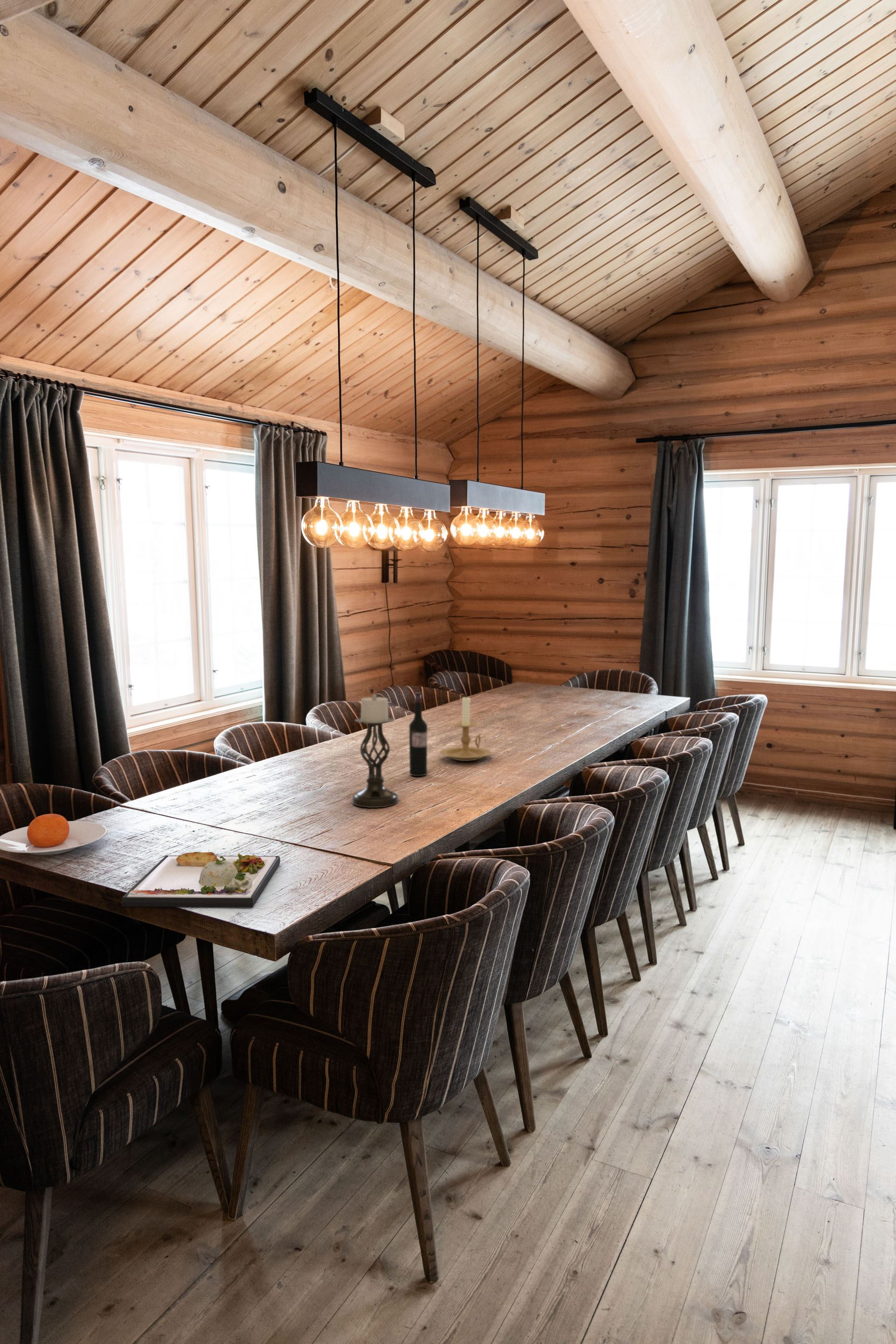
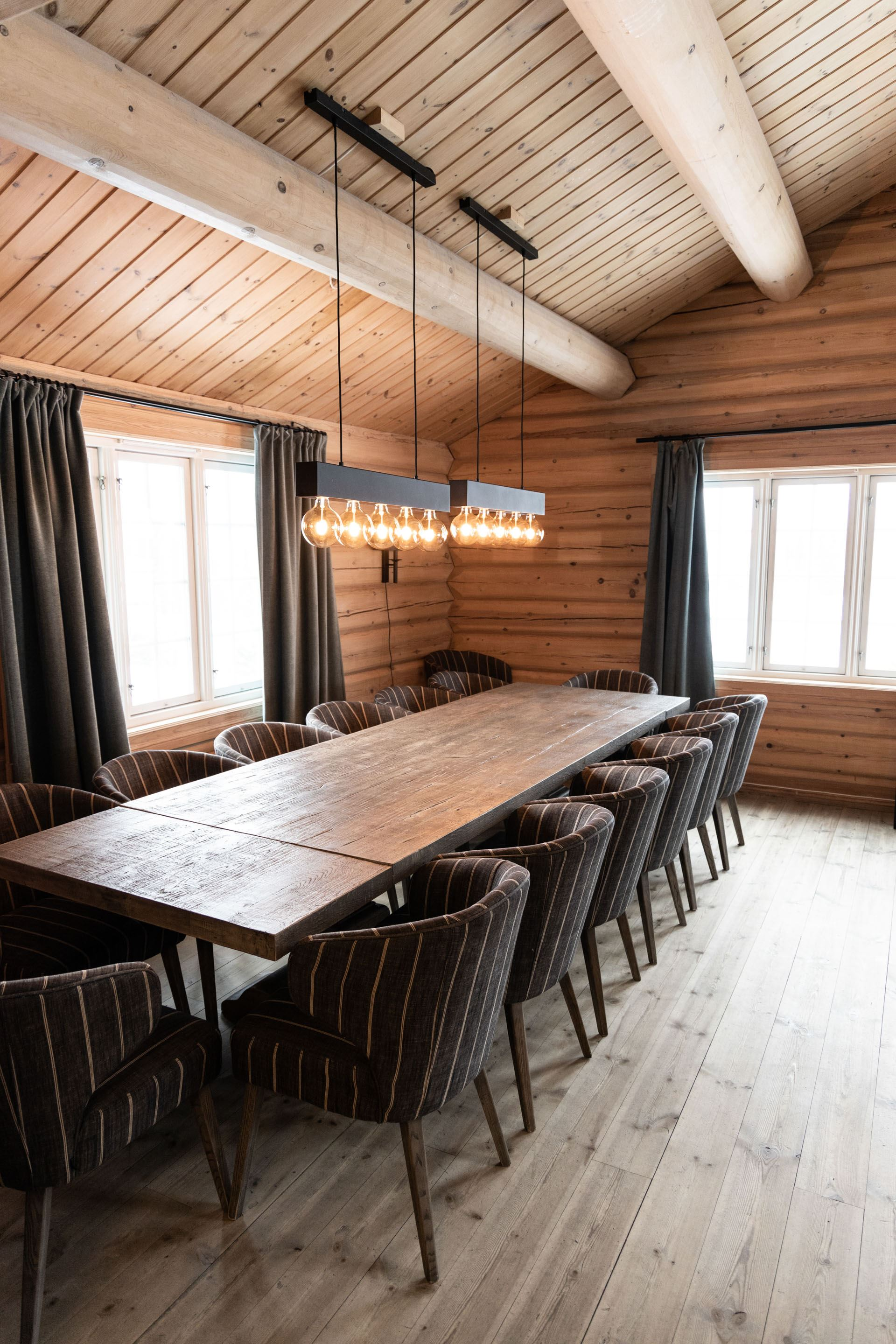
- dinner plate (206, 870)
- candle holder (375, 748)
- plate (52, 832)
- candle holder (466, 727)
- wine bottle (418, 734)
